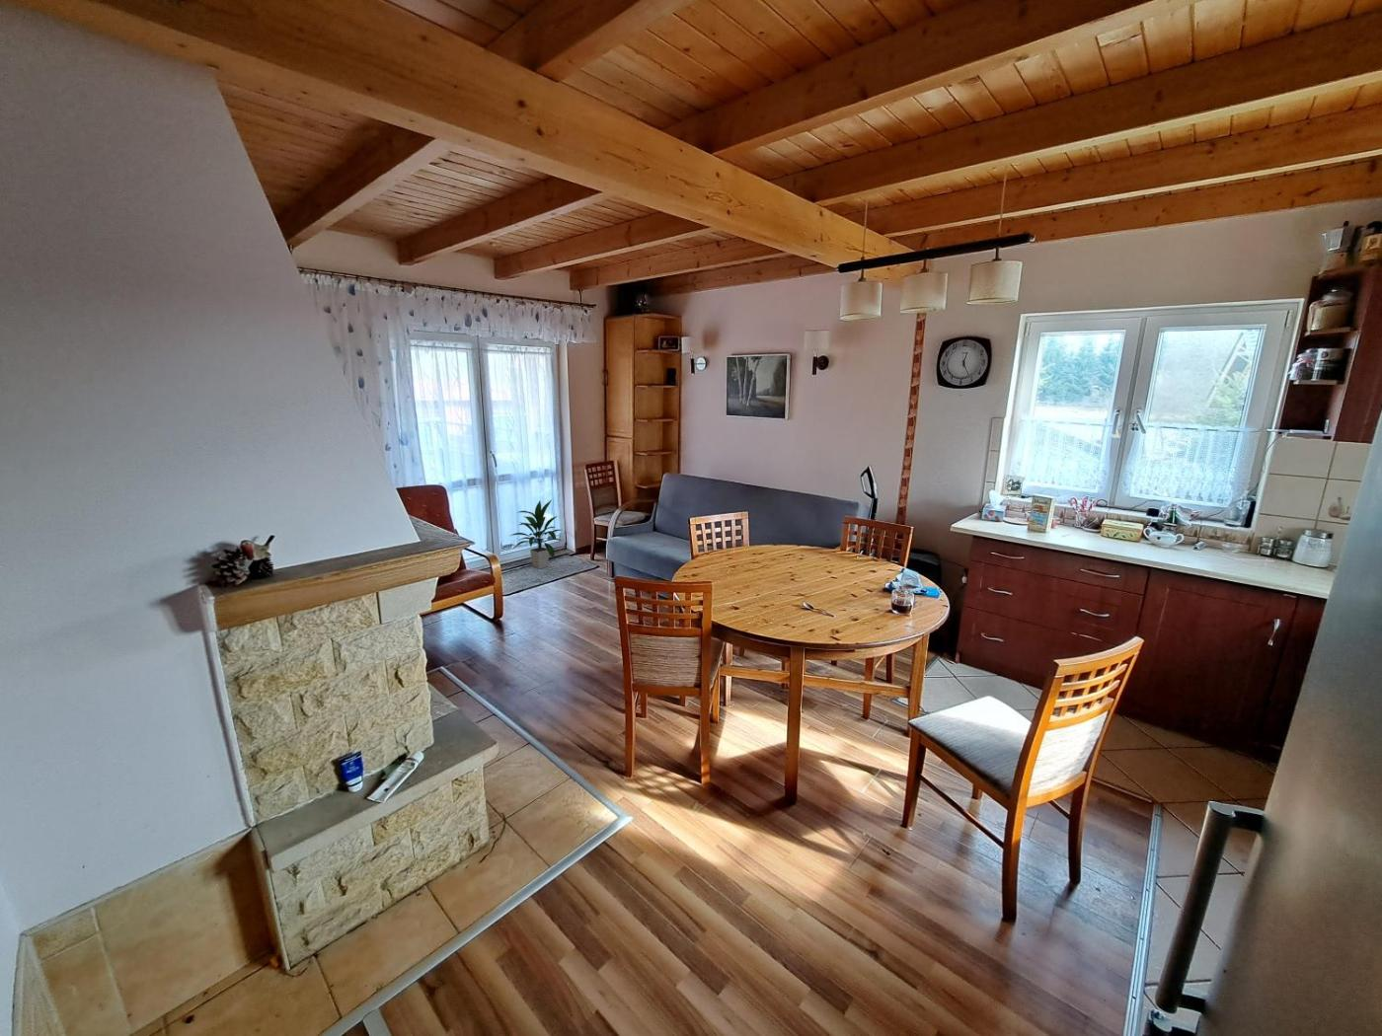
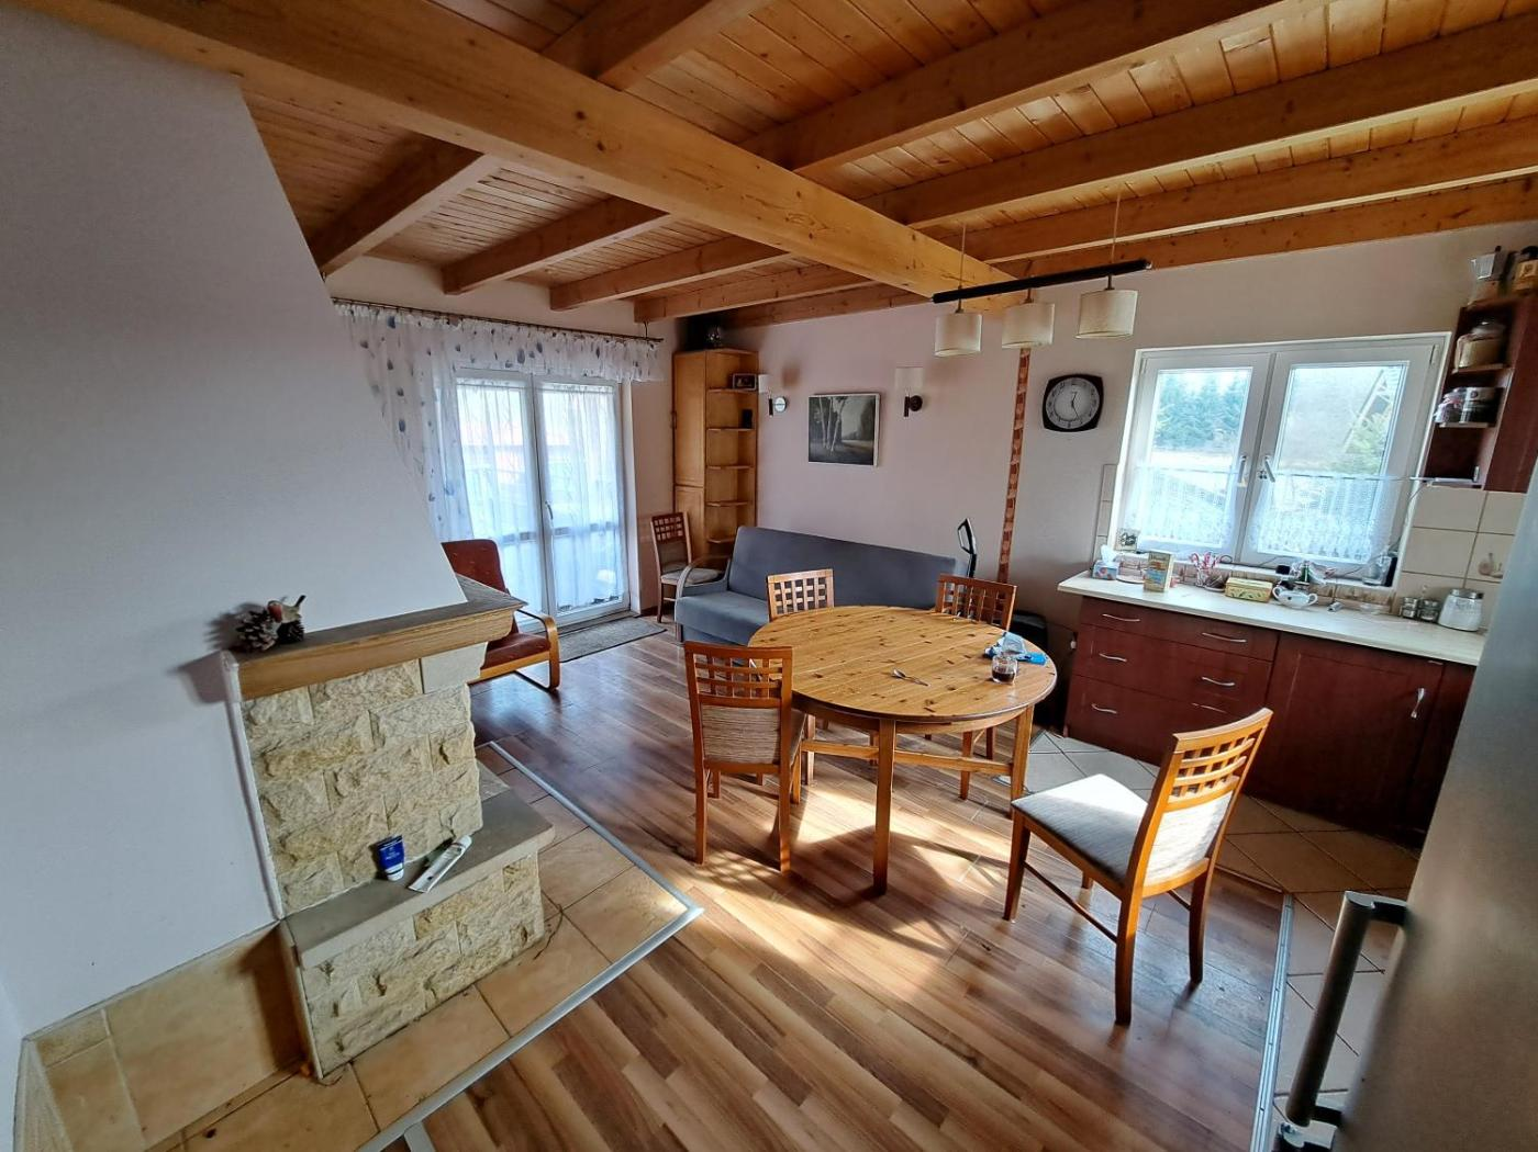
- indoor plant (538, 534)
